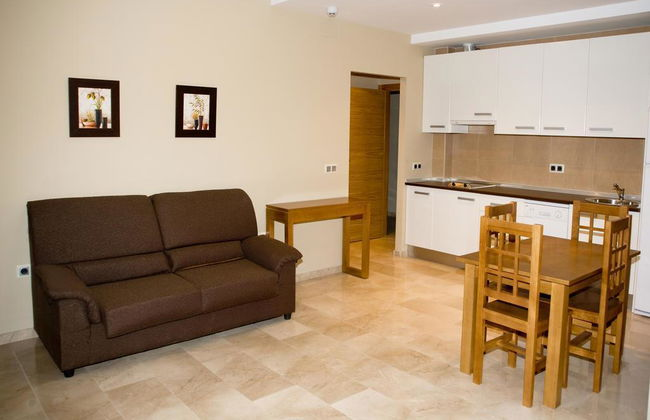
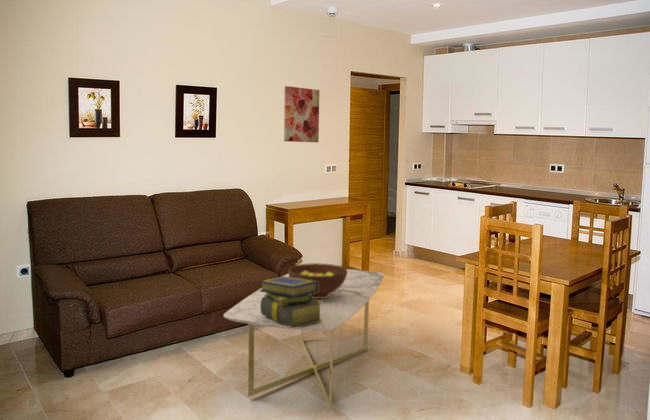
+ fruit bowl (317, 281)
+ wall art (302, 115)
+ stack of books (288, 299)
+ coffee table (315, 330)
